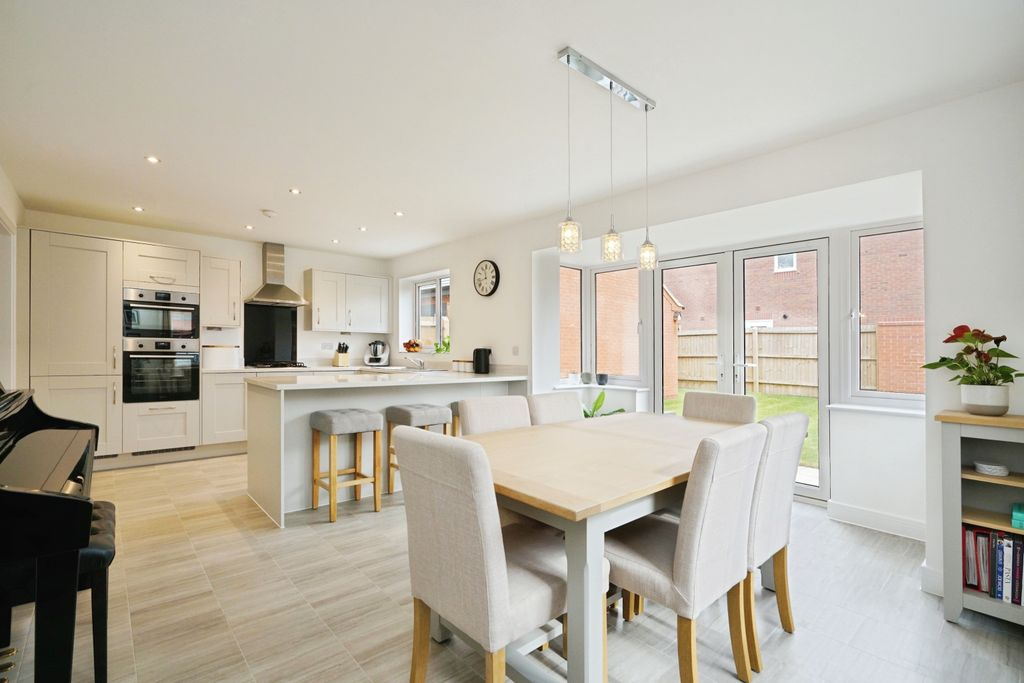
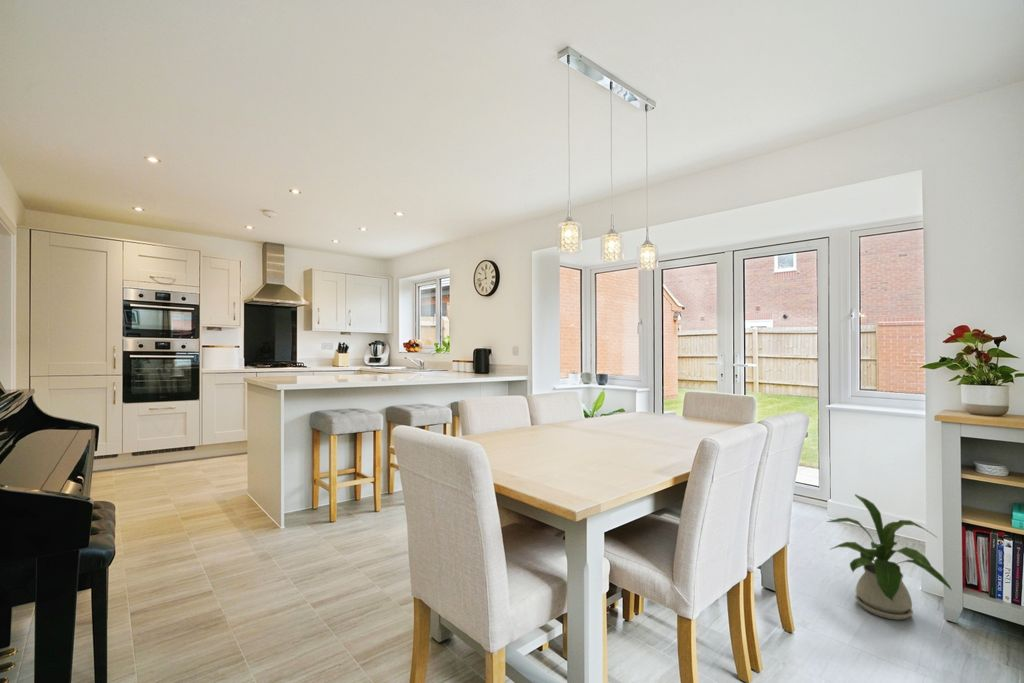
+ house plant (882, 561)
